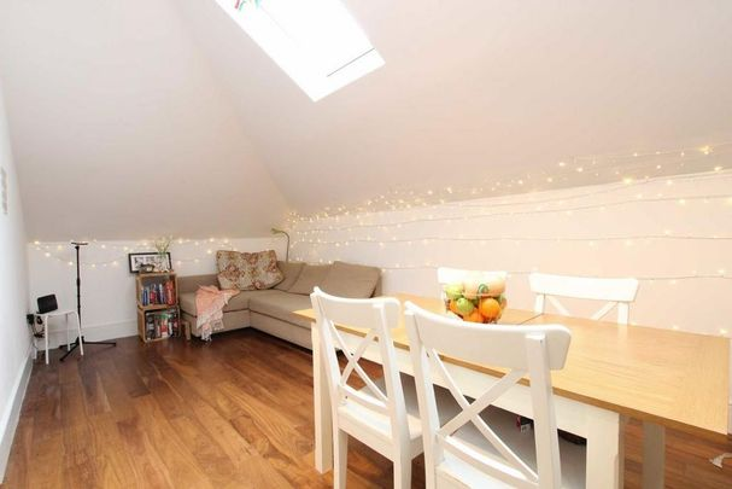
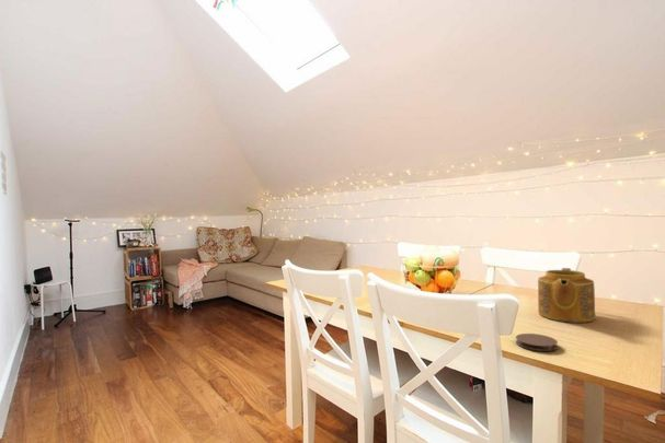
+ coaster (536, 341)
+ teapot (565, 293)
